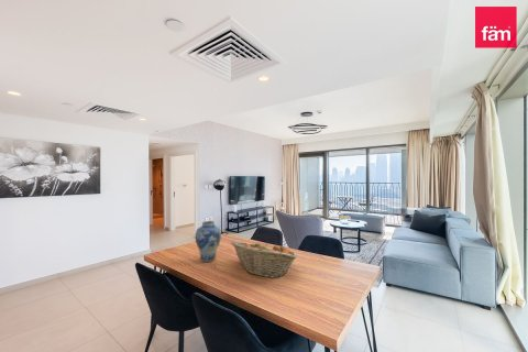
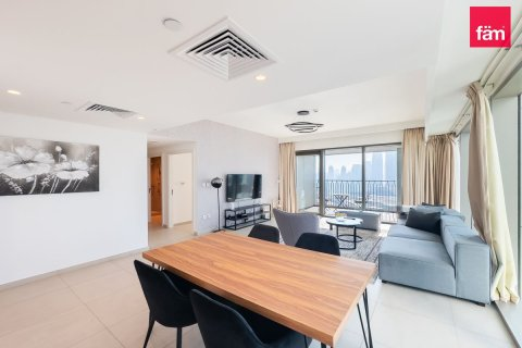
- fruit basket (263, 254)
- vase (208, 241)
